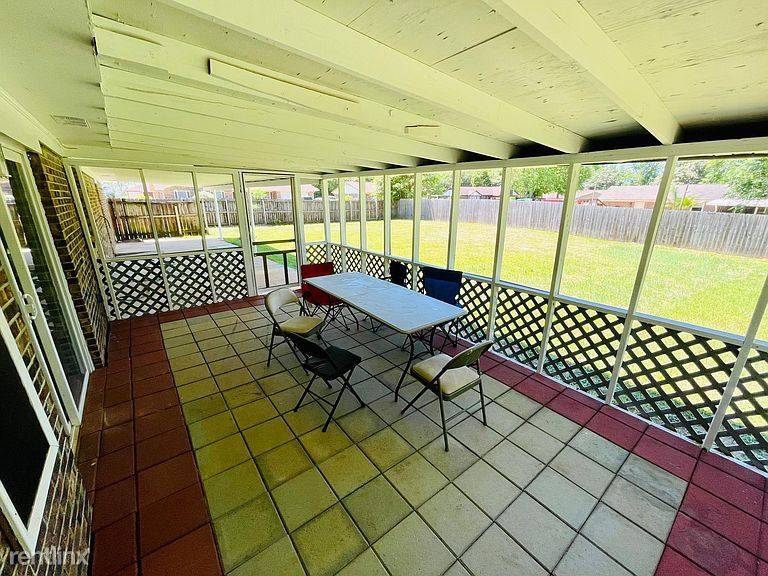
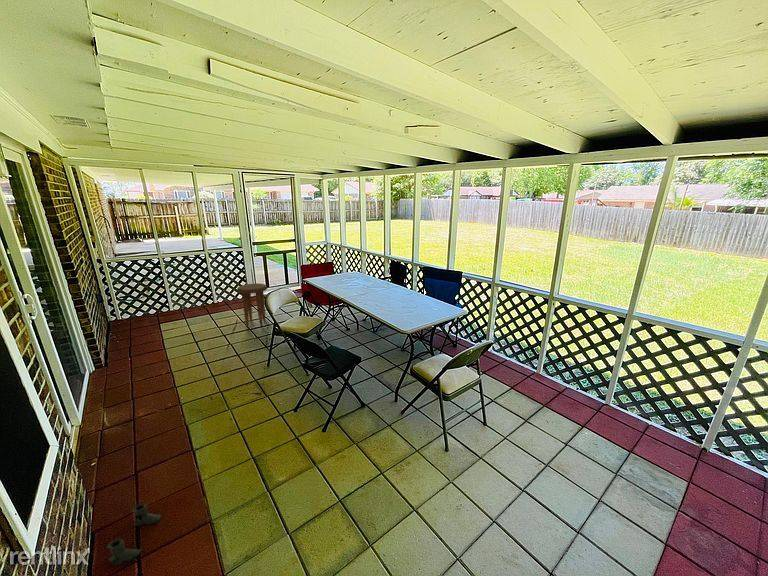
+ boots (134, 525)
+ side table (257, 305)
